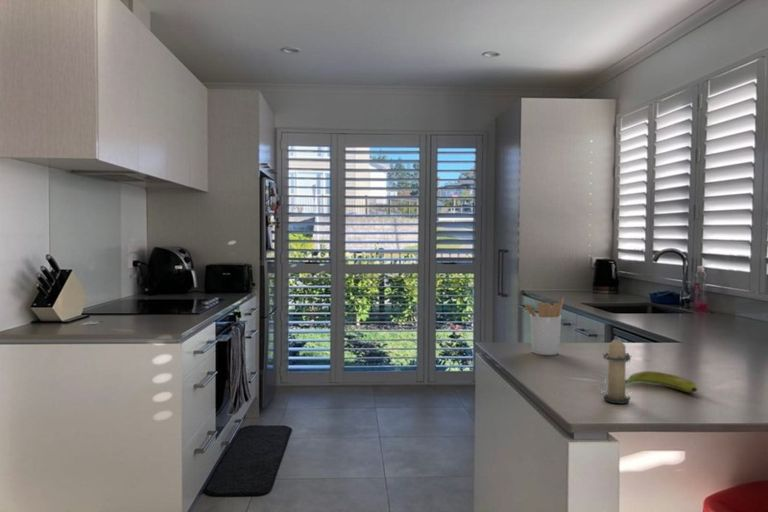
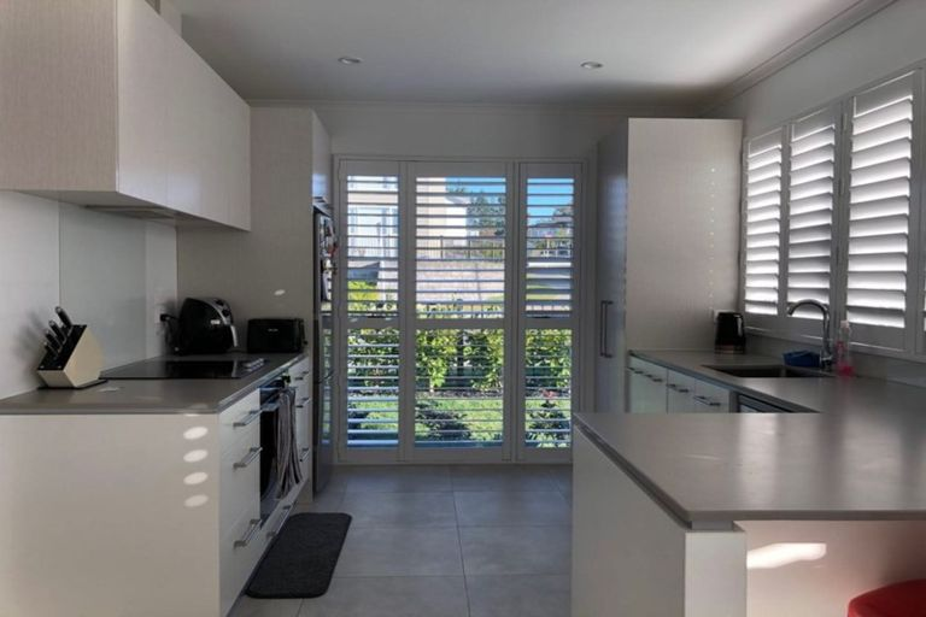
- banana (660, 381)
- candle (616, 368)
- utensil holder (546, 325)
